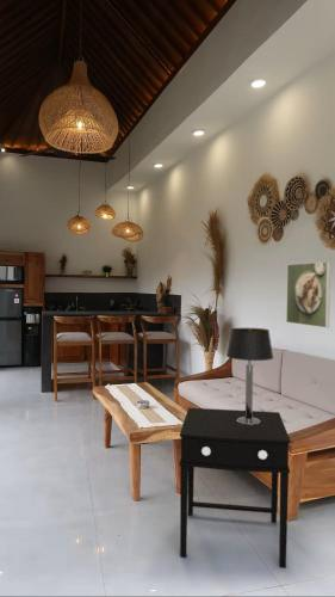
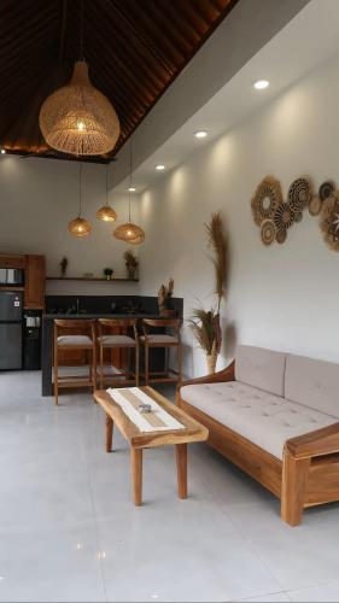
- table lamp (249, 375)
- side table (232, 469)
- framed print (306, 294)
